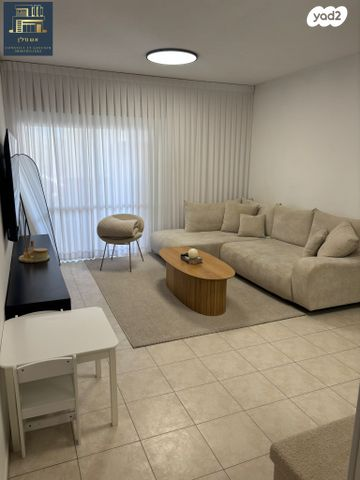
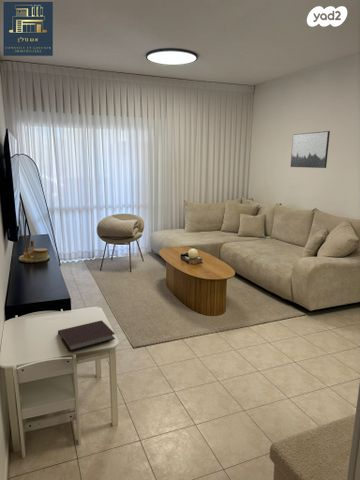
+ wall art (308, 150)
+ notebook (86, 334)
